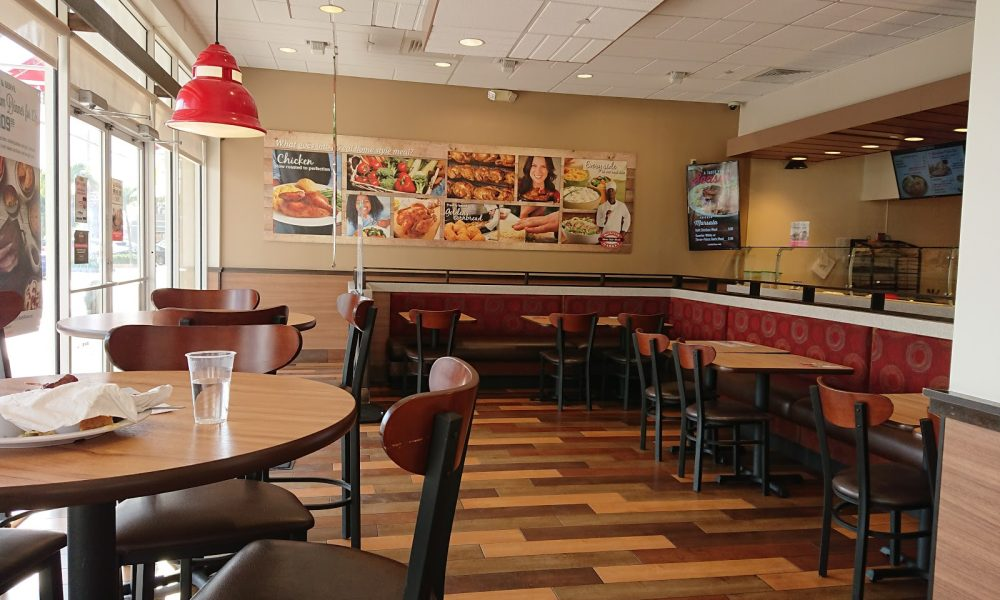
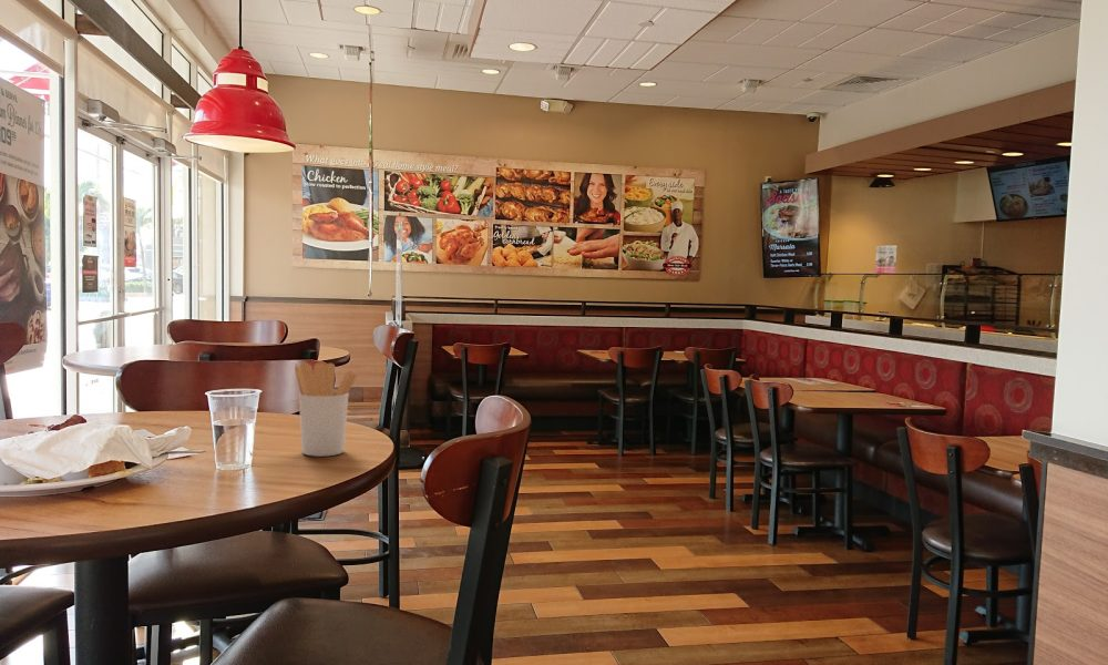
+ utensil holder (321, 406)
